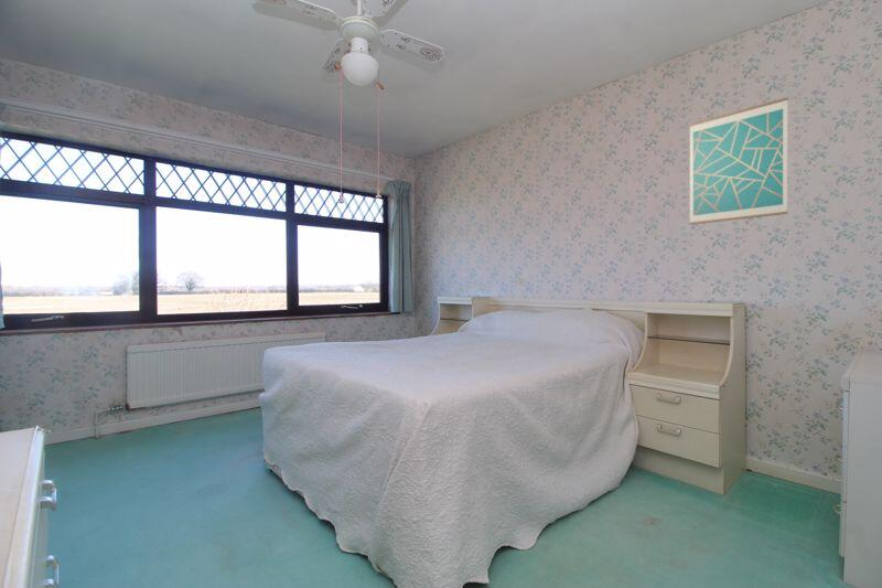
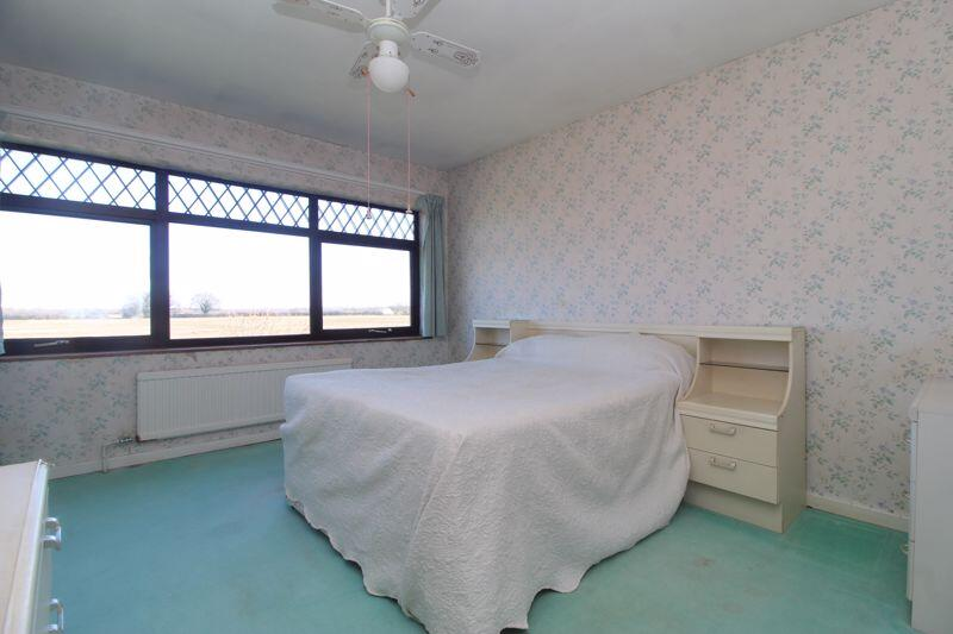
- wall art (734, 165)
